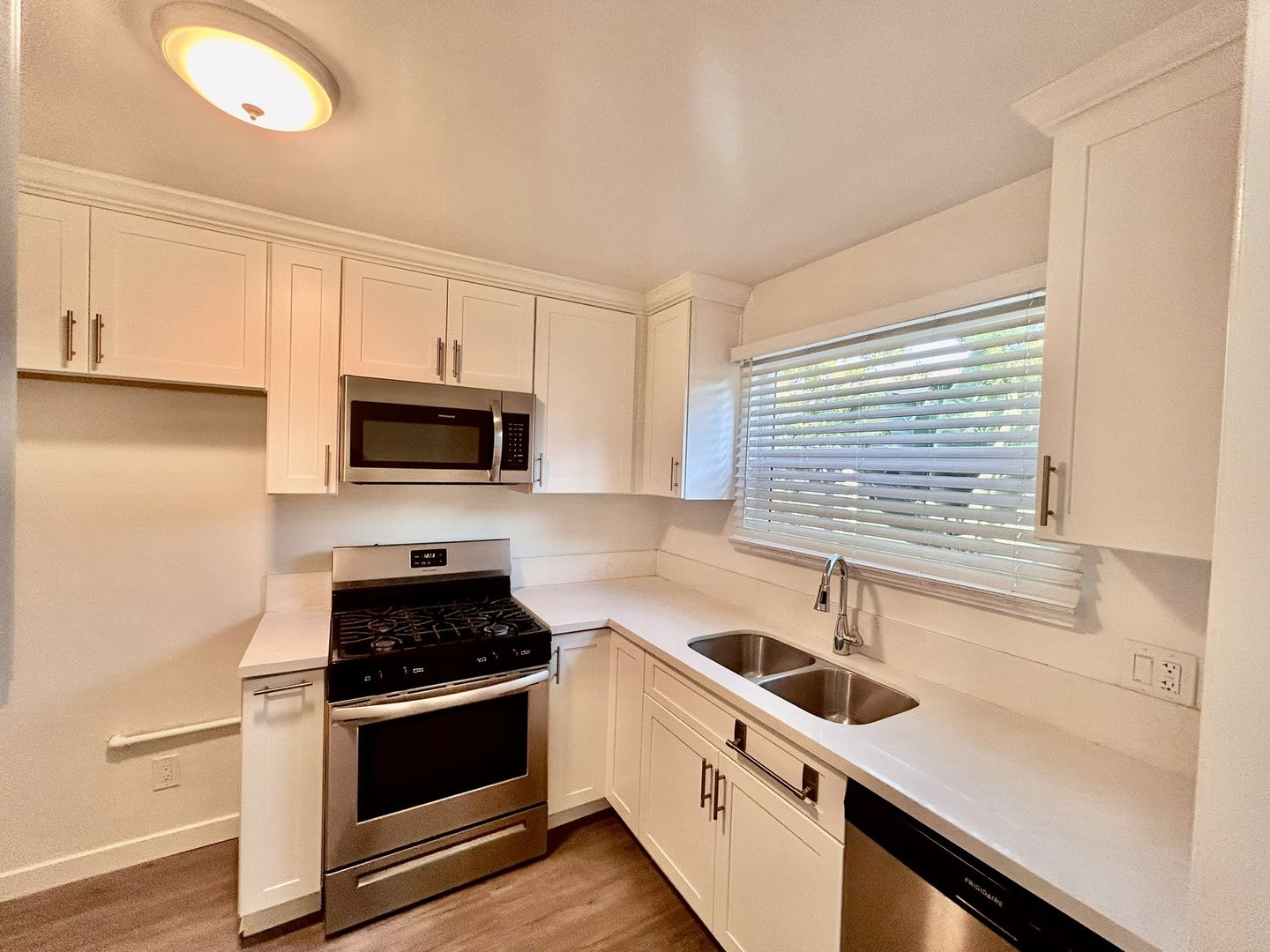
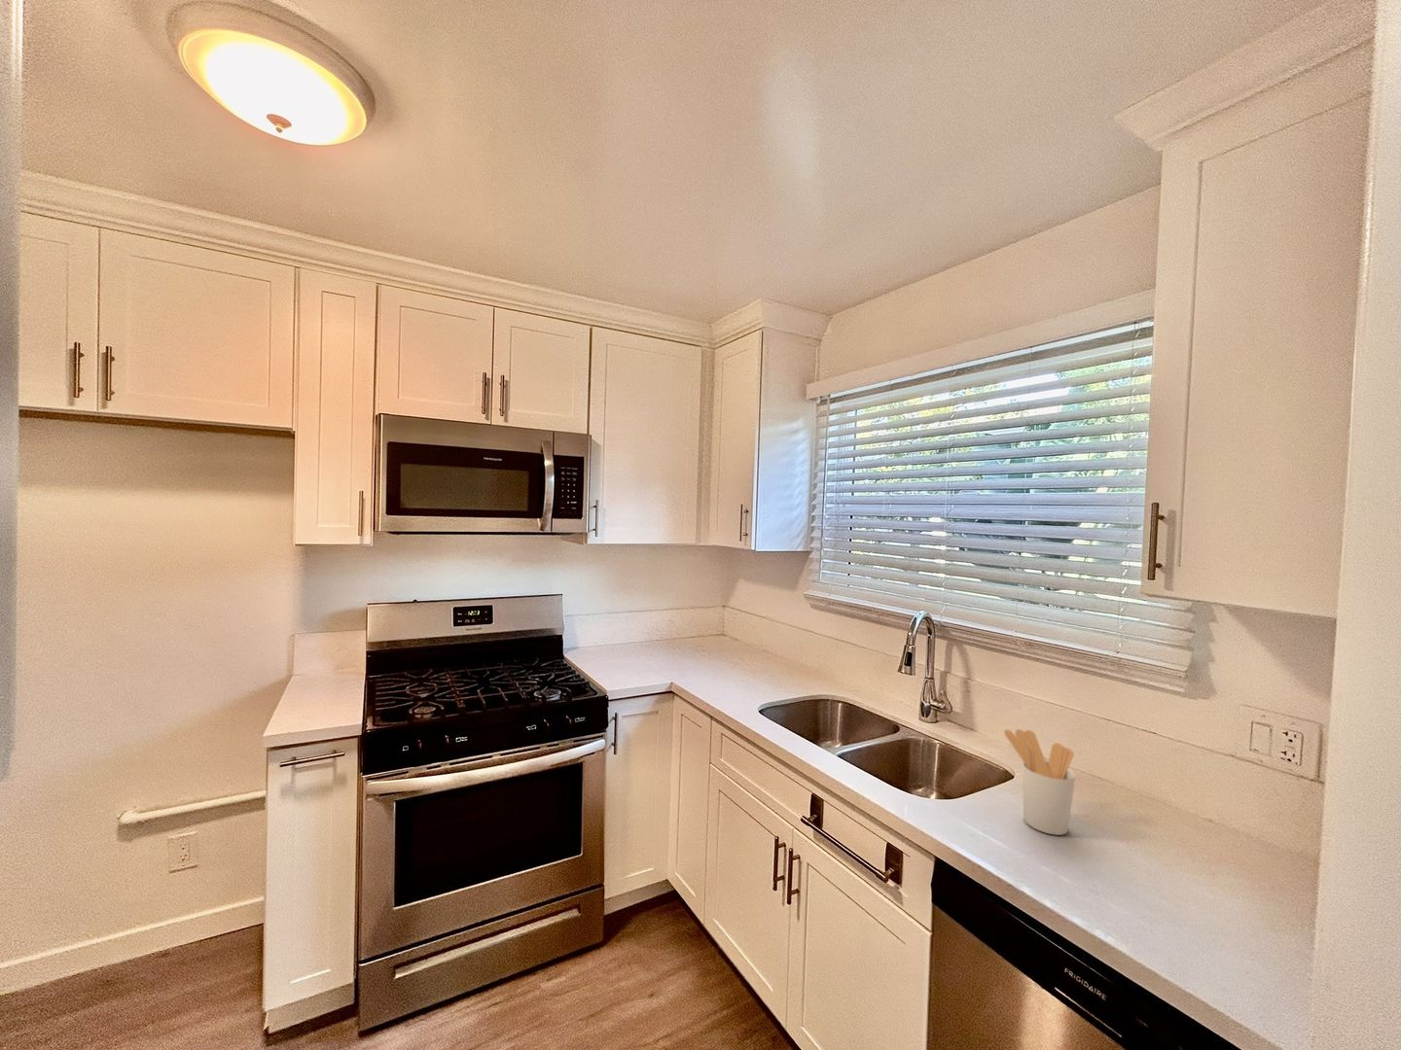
+ utensil holder (1037, 776)
